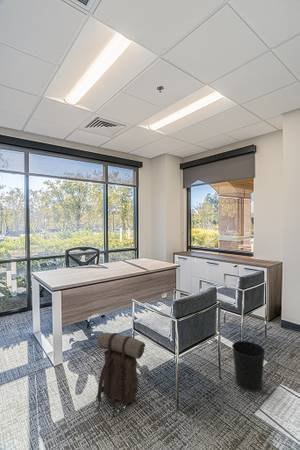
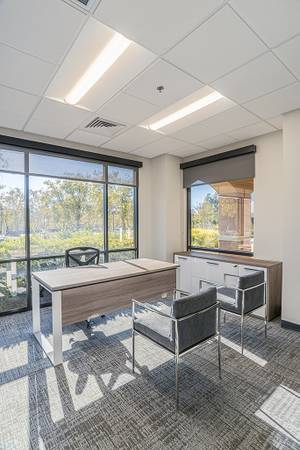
- backpack (116, 369)
- wastebasket (248, 365)
